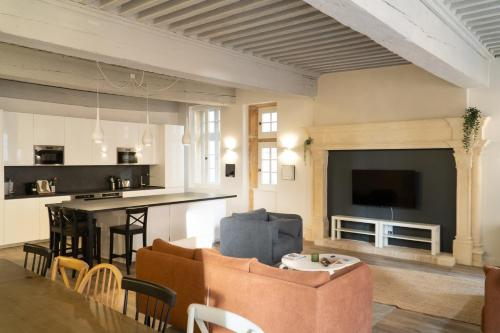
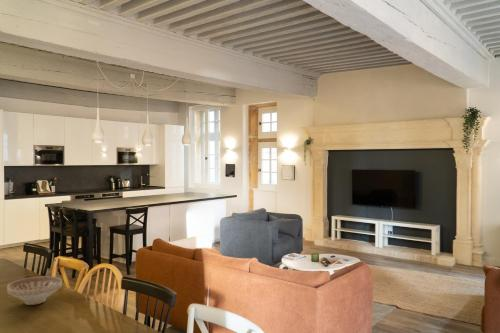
+ decorative bowl (35, 292)
